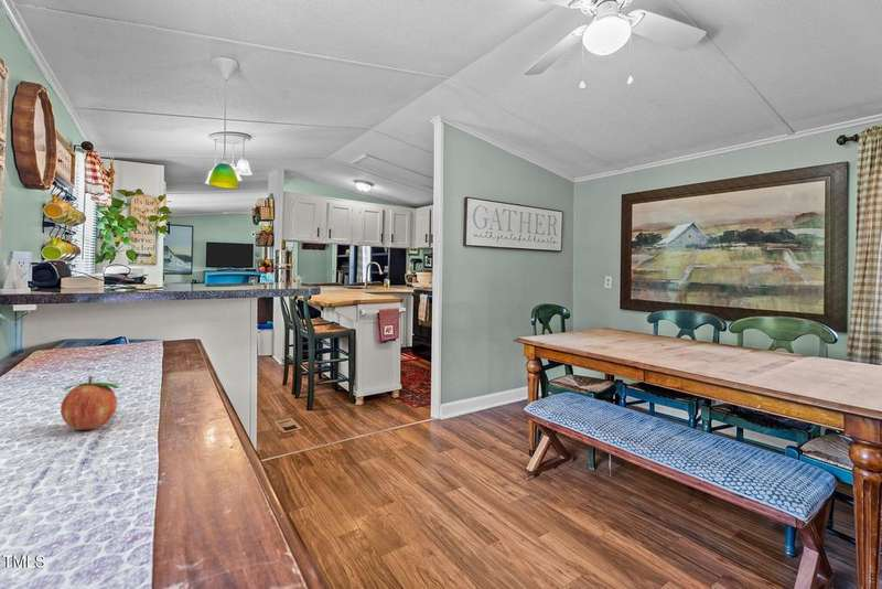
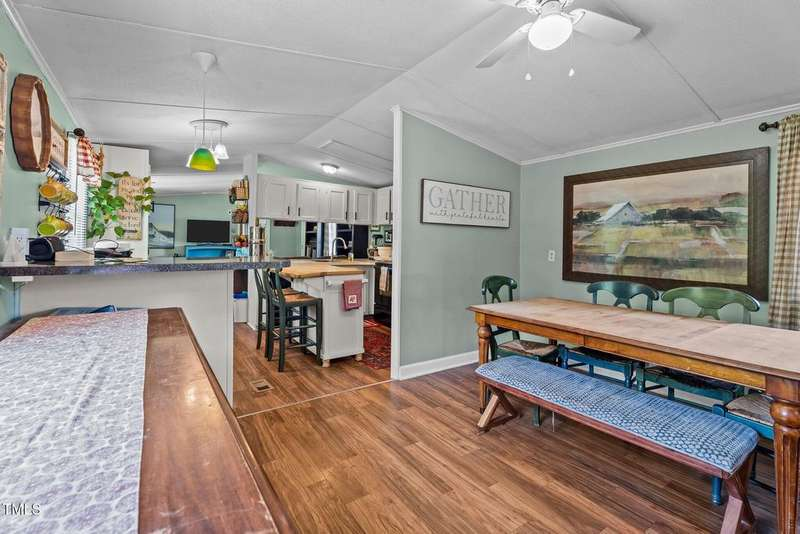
- fruit (88, 403)
